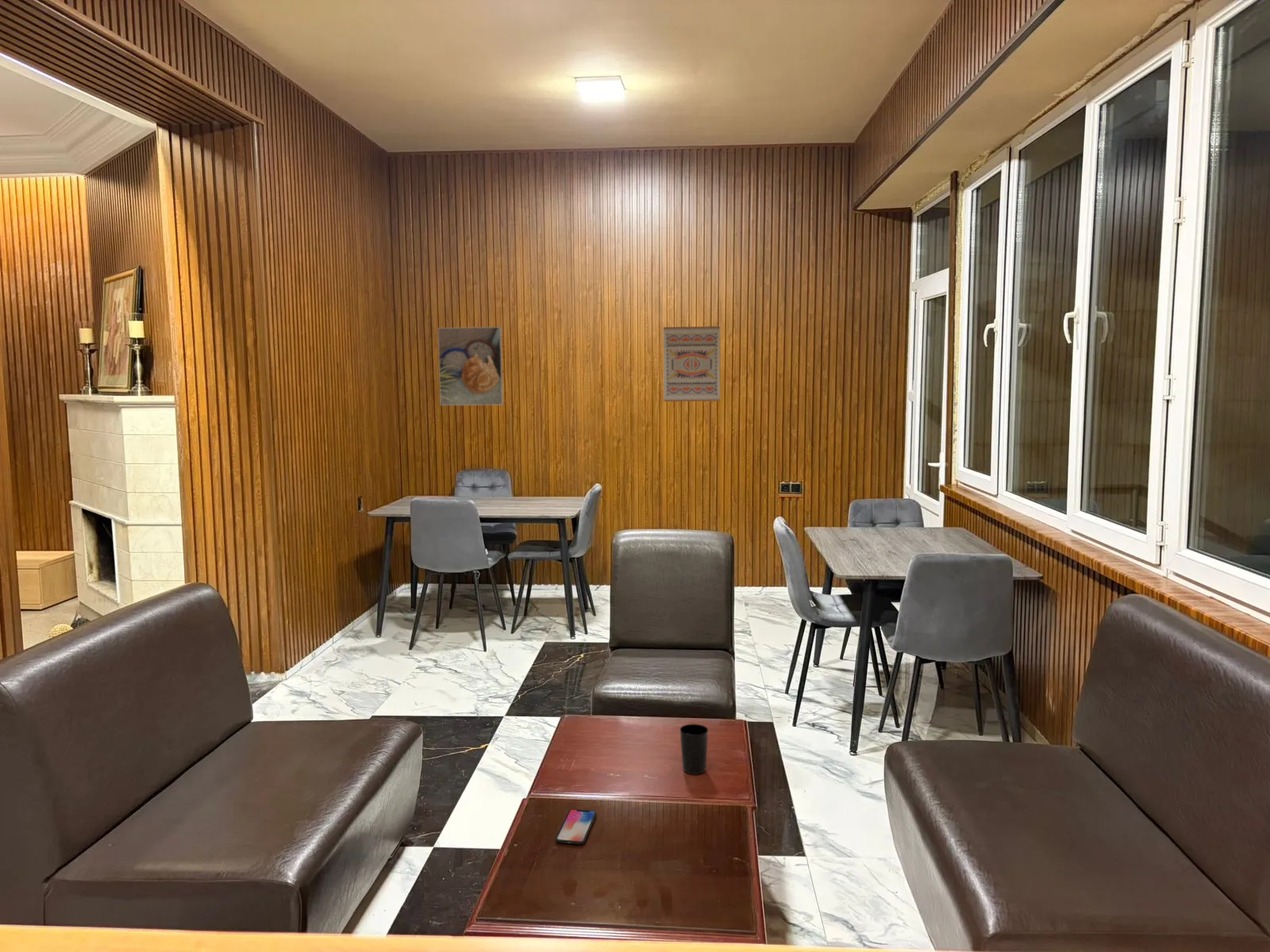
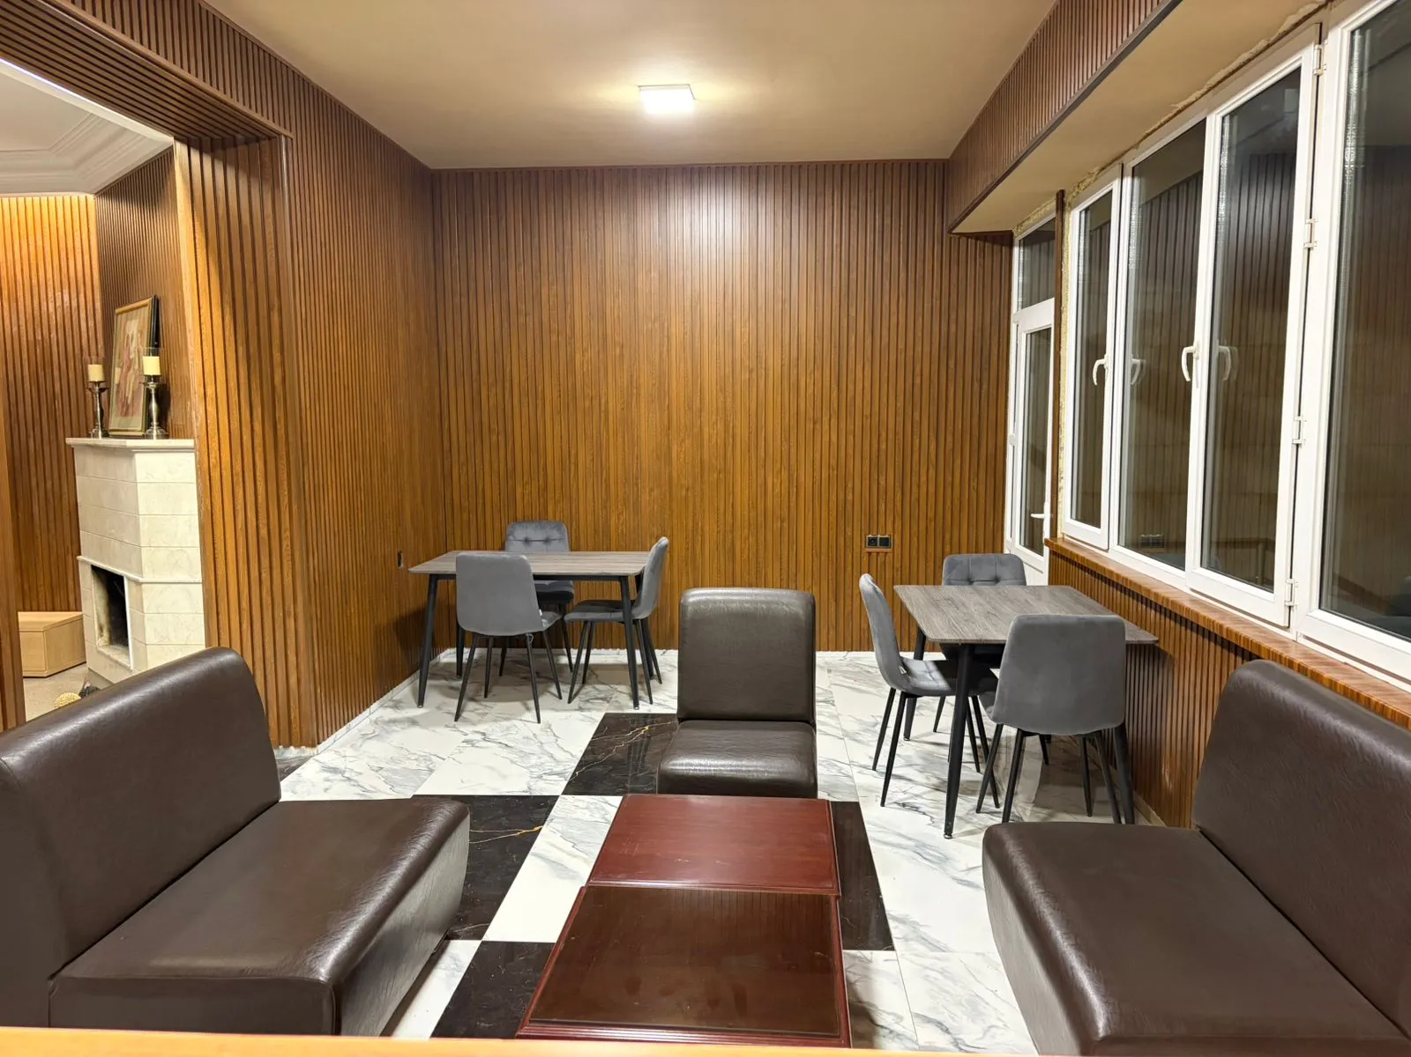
- wall art (691, 364)
- smartphone (576, 826)
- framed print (471, 367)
- cup (694, 749)
